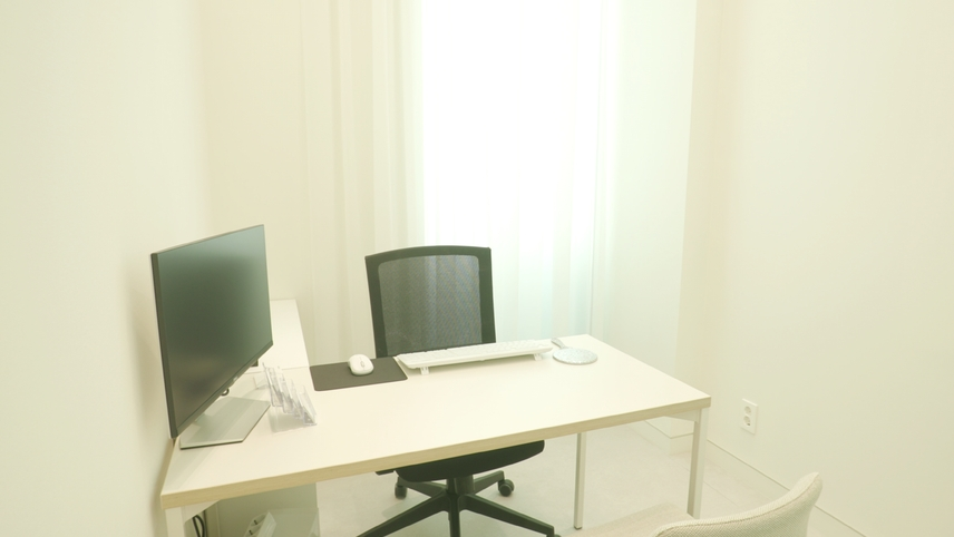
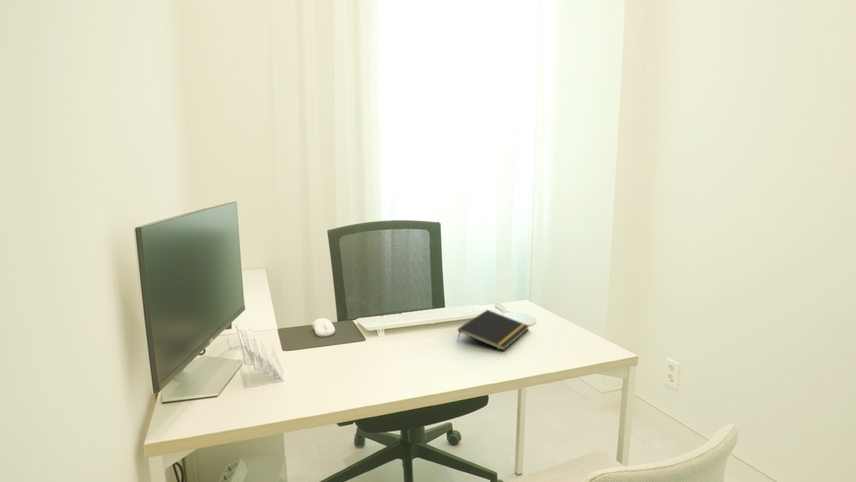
+ notepad (494, 328)
